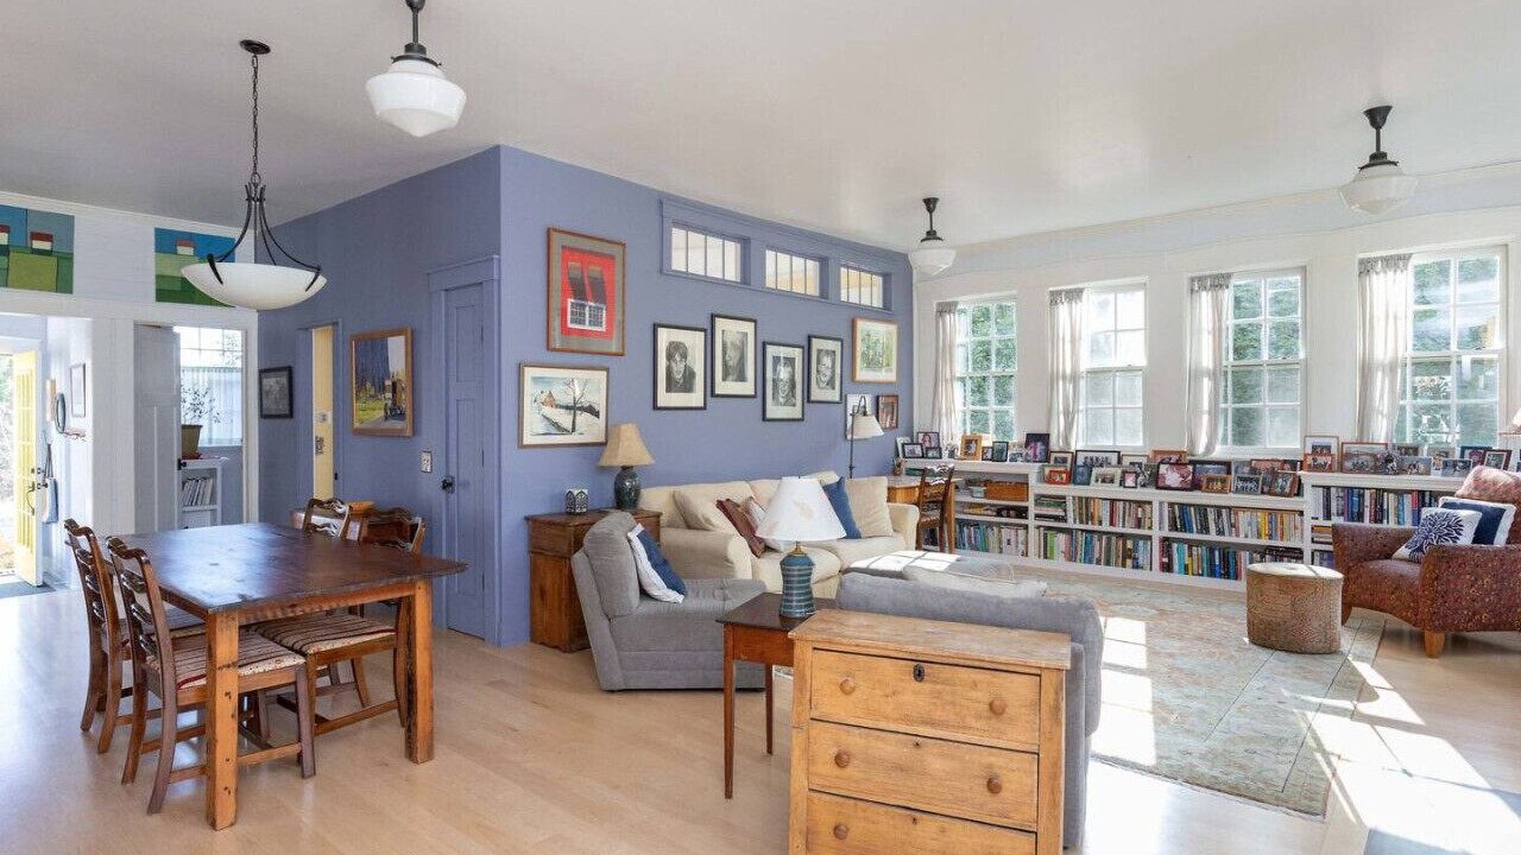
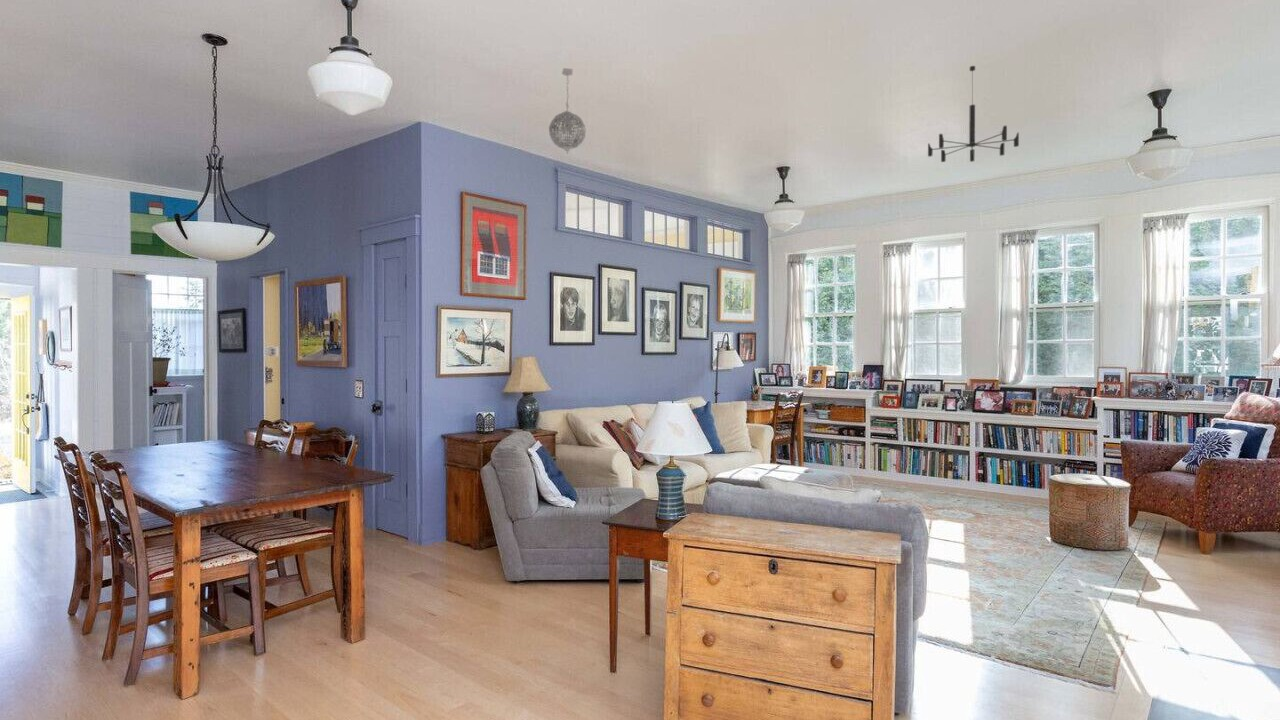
+ chandelier (972, 108)
+ pendant light (567, 112)
